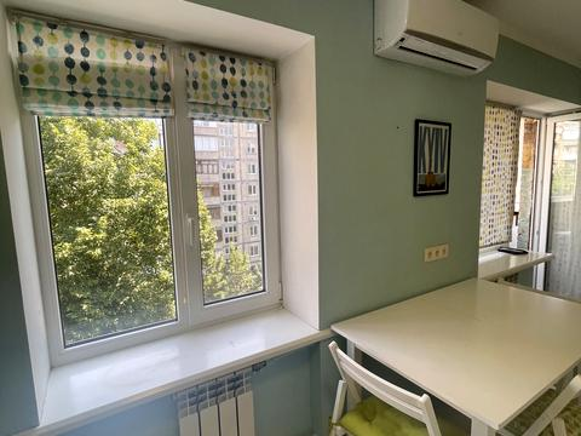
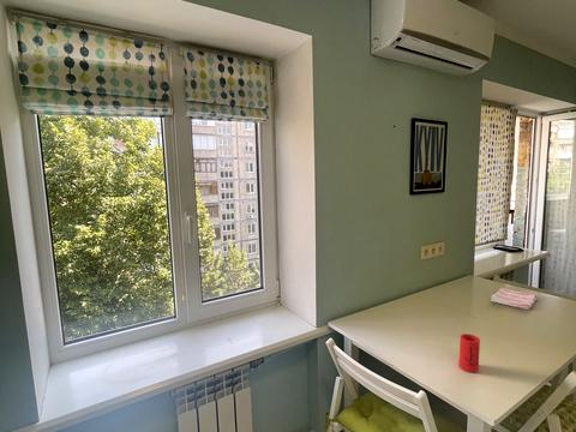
+ cup (469, 352)
+ dish towel (514, 296)
